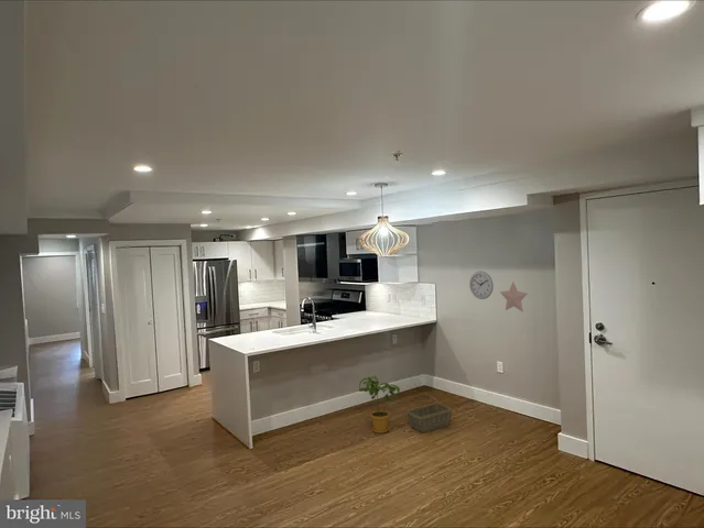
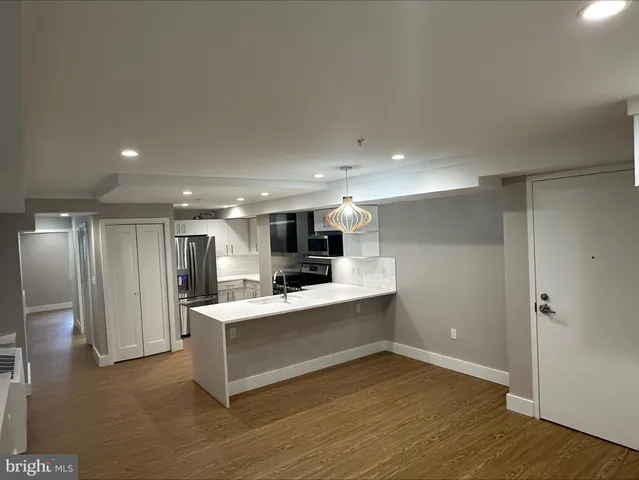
- basket (429, 410)
- house plant (375, 399)
- decorative star (513, 296)
- wall clock (480, 285)
